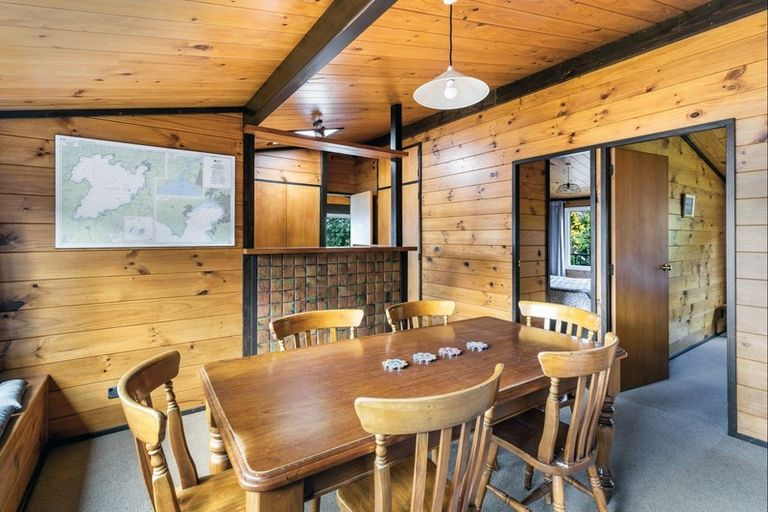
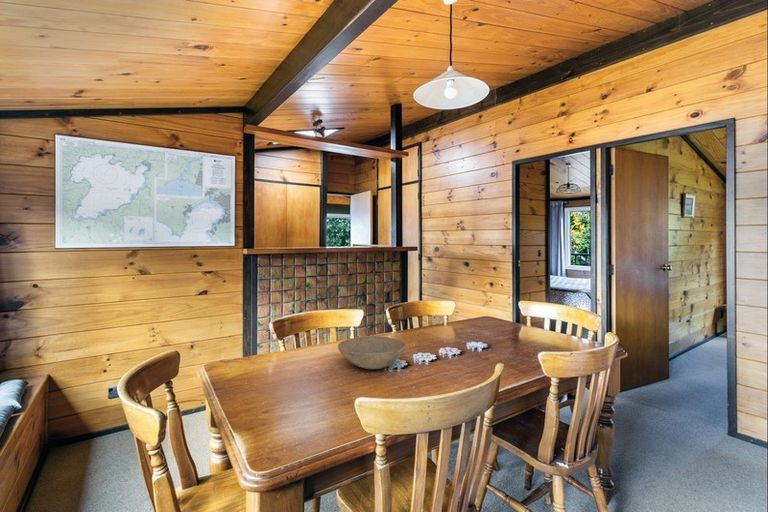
+ bowl (372, 354)
